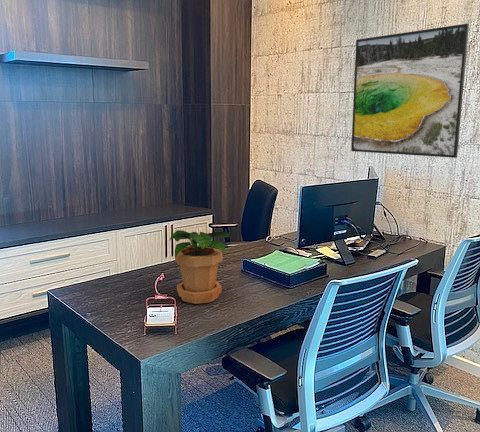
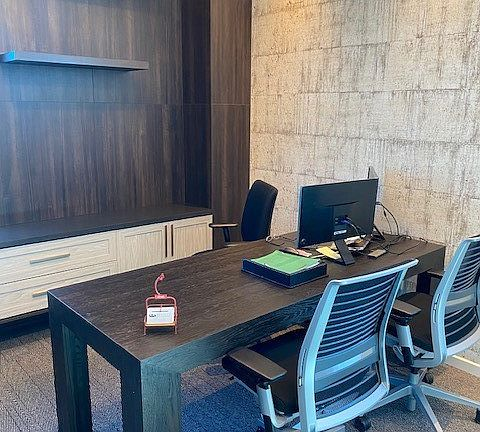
- potted plant (198, 261)
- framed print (403, 94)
